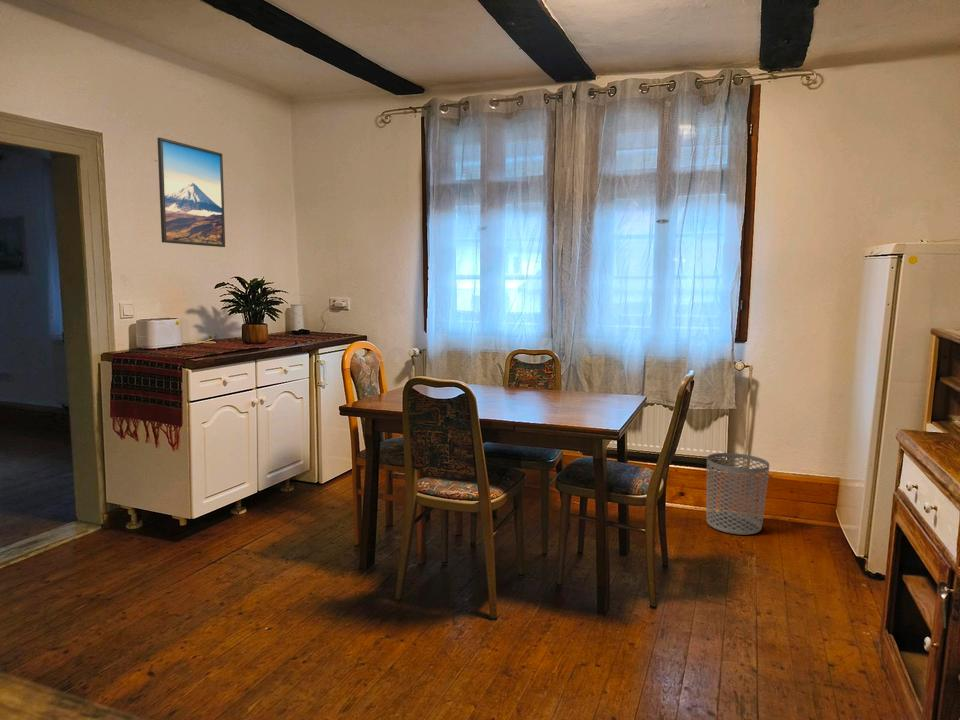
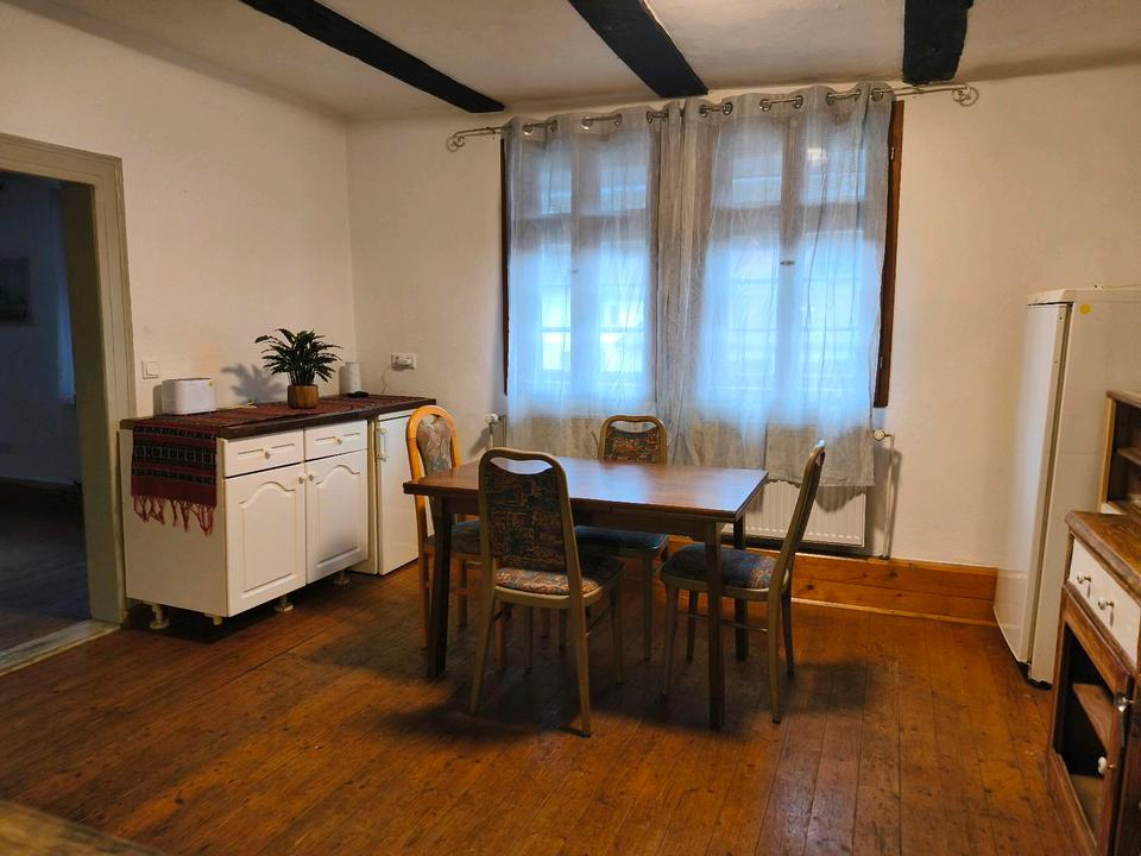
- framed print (193, 195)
- waste bin (735, 492)
